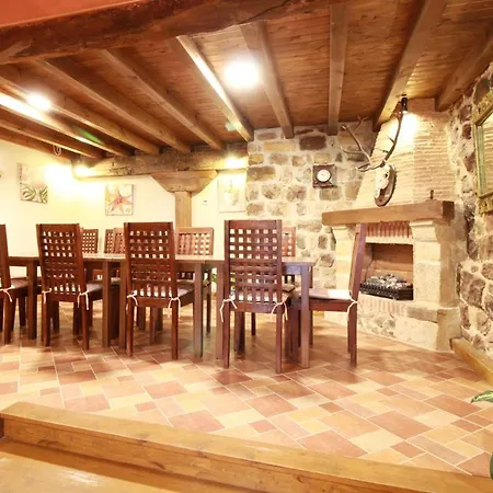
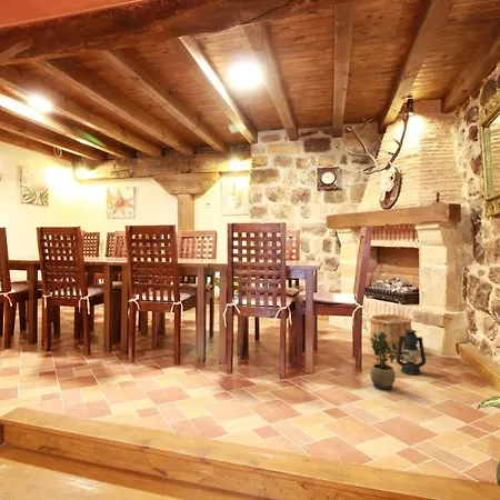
+ wooden bucket (390, 332)
+ potted plant (387, 359)
+ lantern (410, 350)
